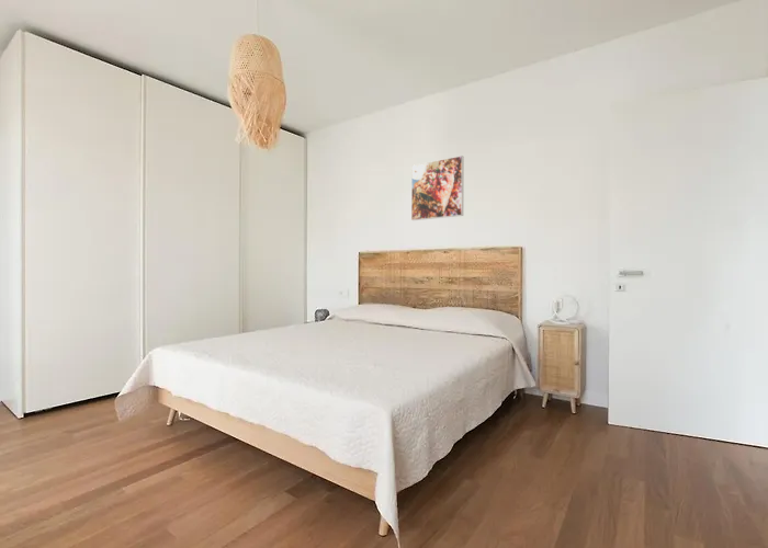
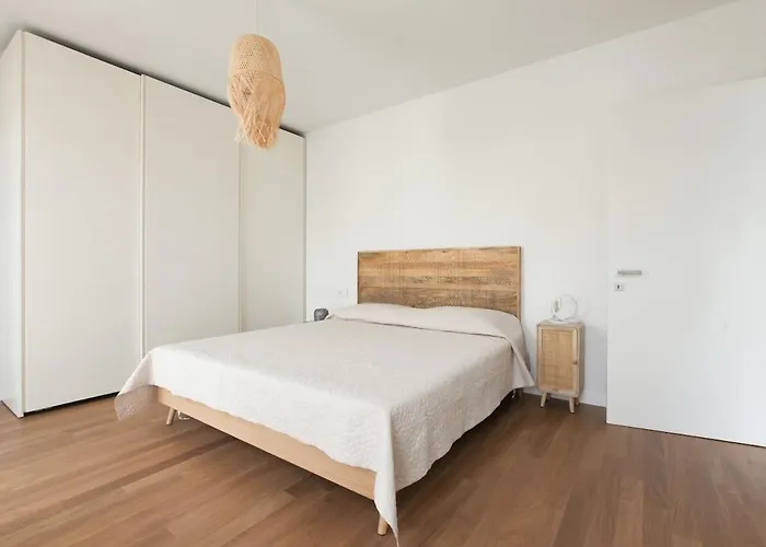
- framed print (436, 190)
